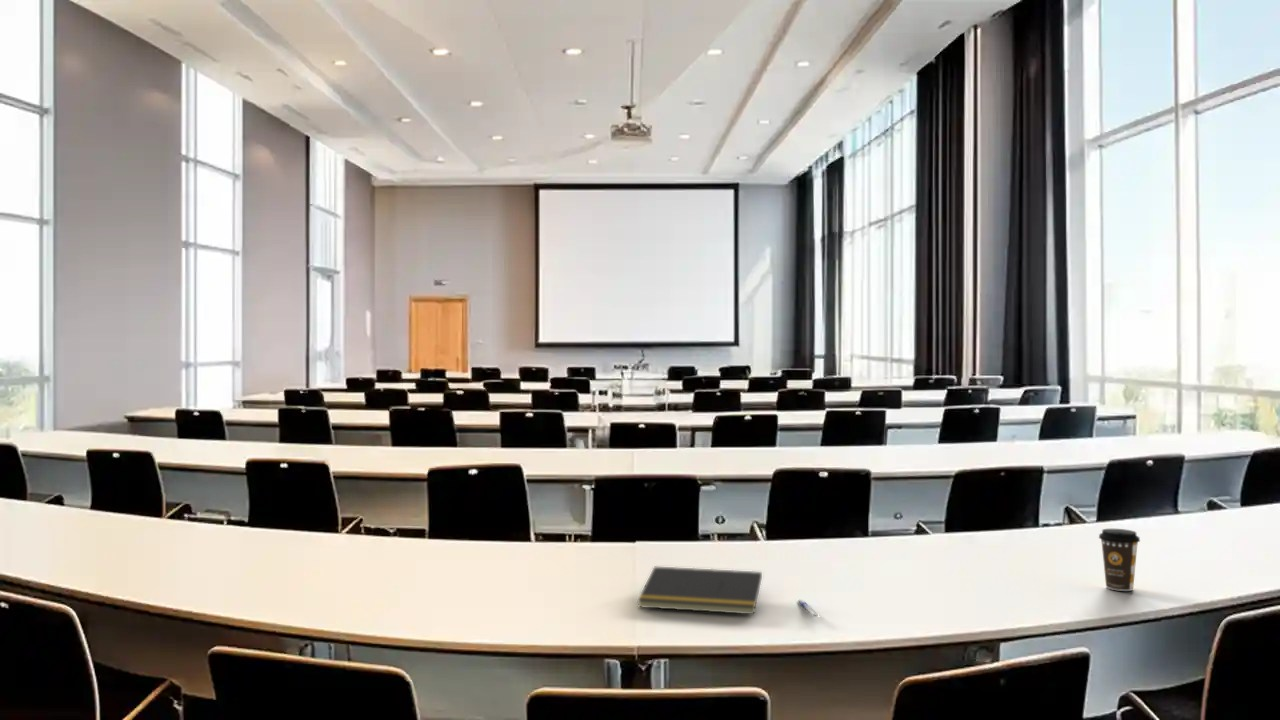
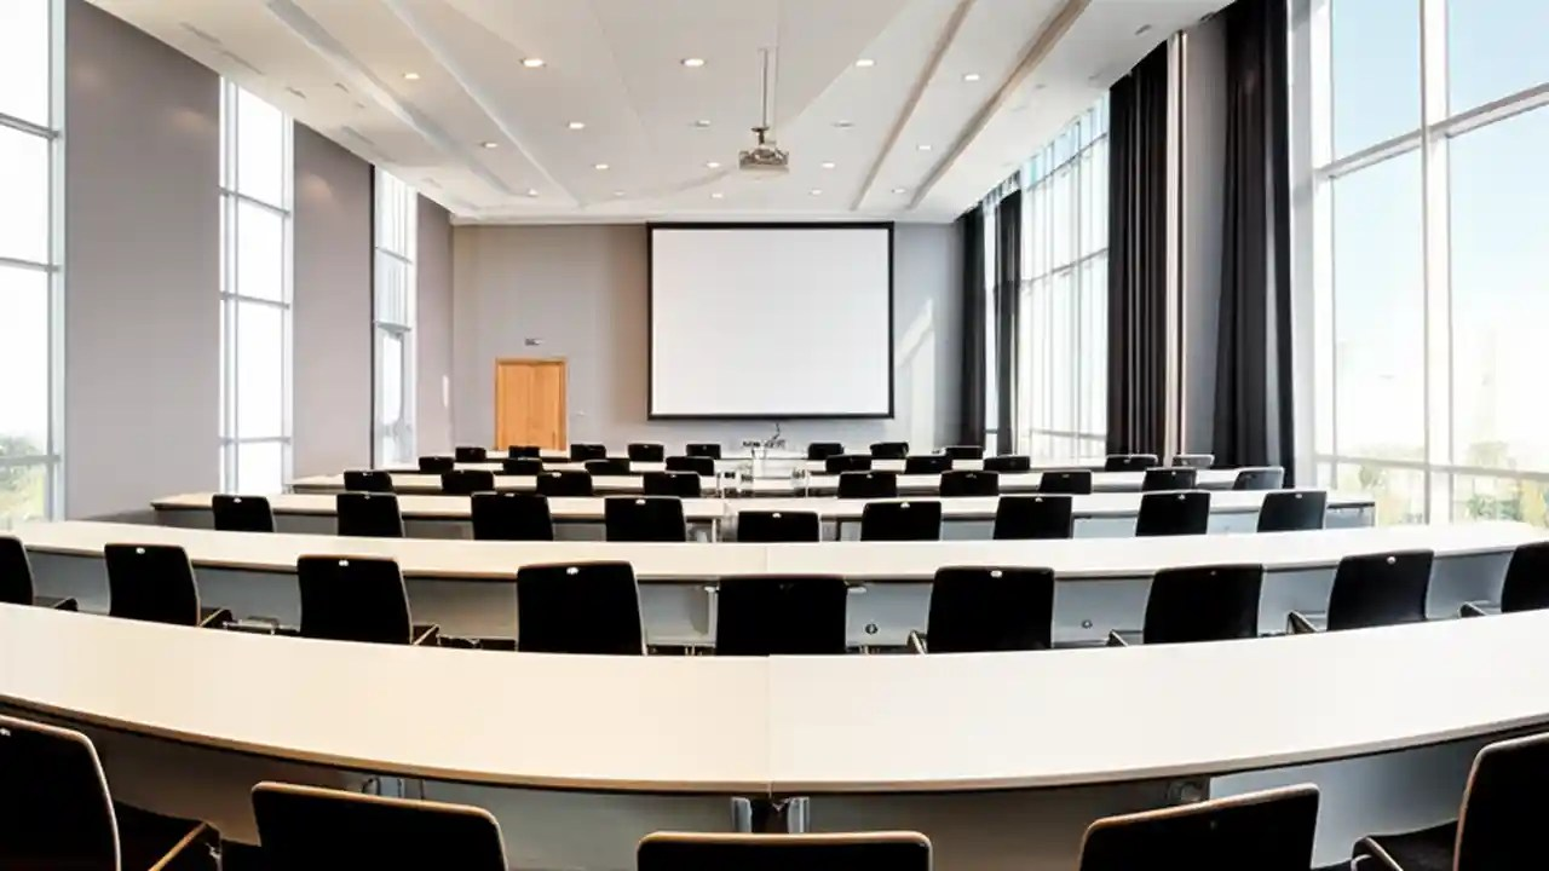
- pen (807, 608)
- notepad (701, 588)
- coffee cup (1119, 559)
